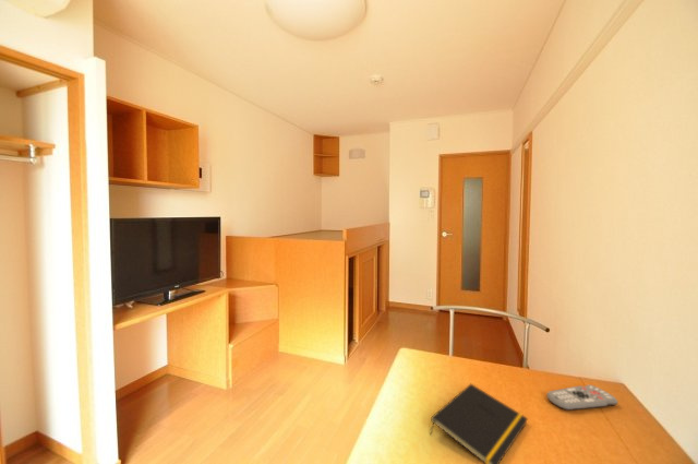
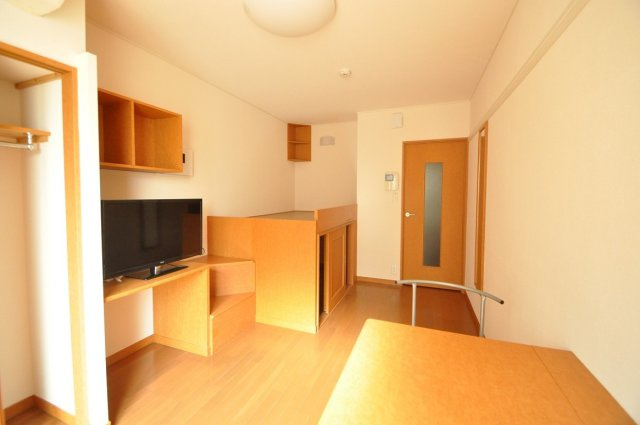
- remote control (579, 397)
- notepad (480, 419)
